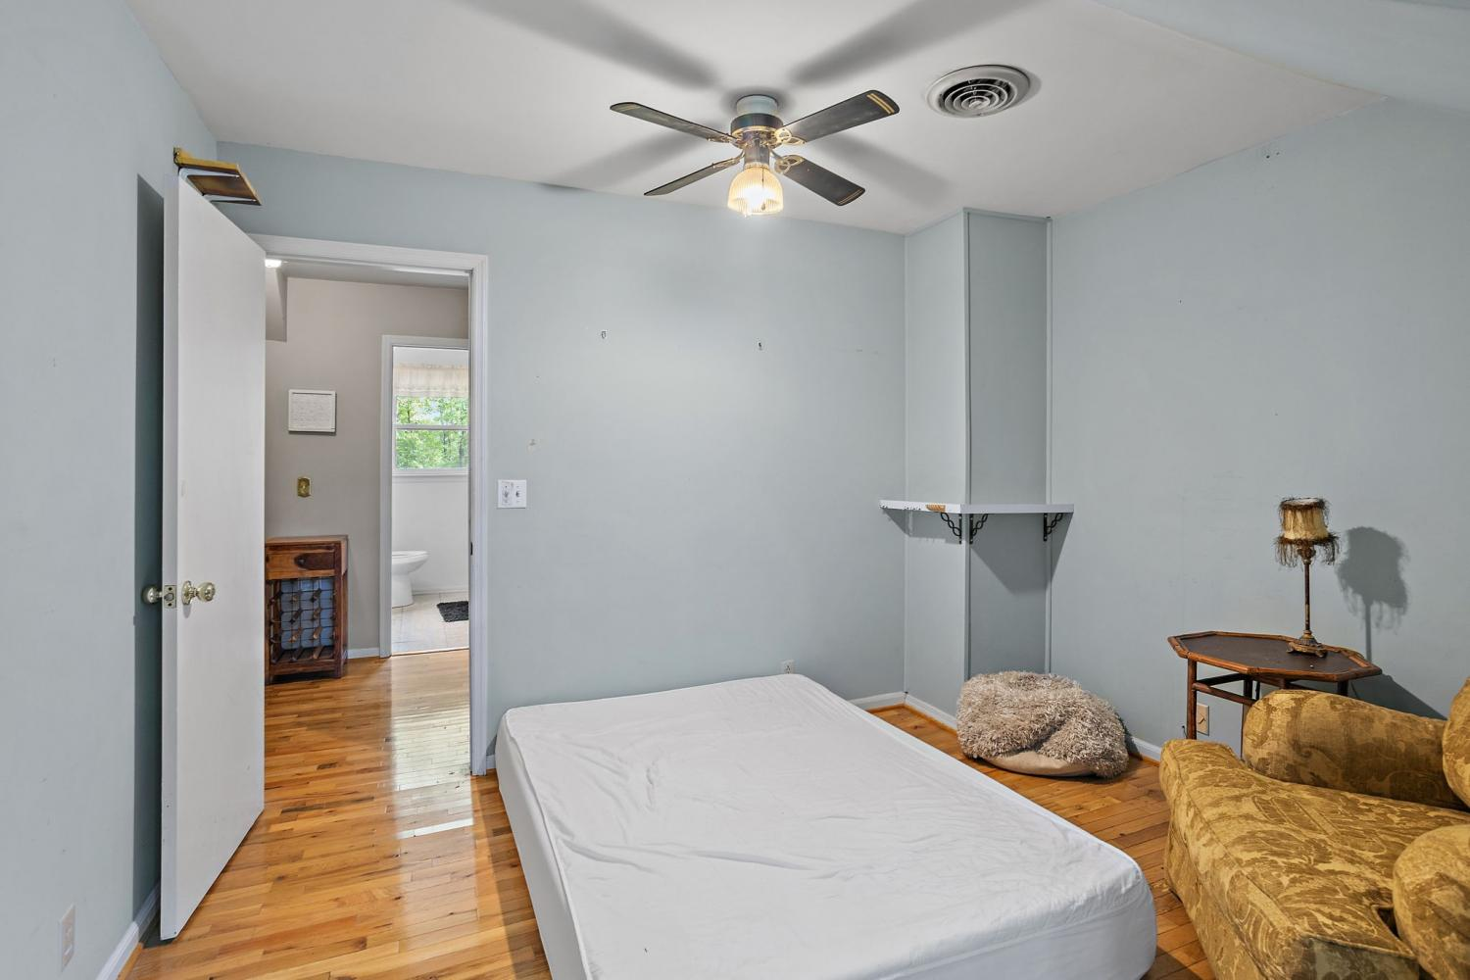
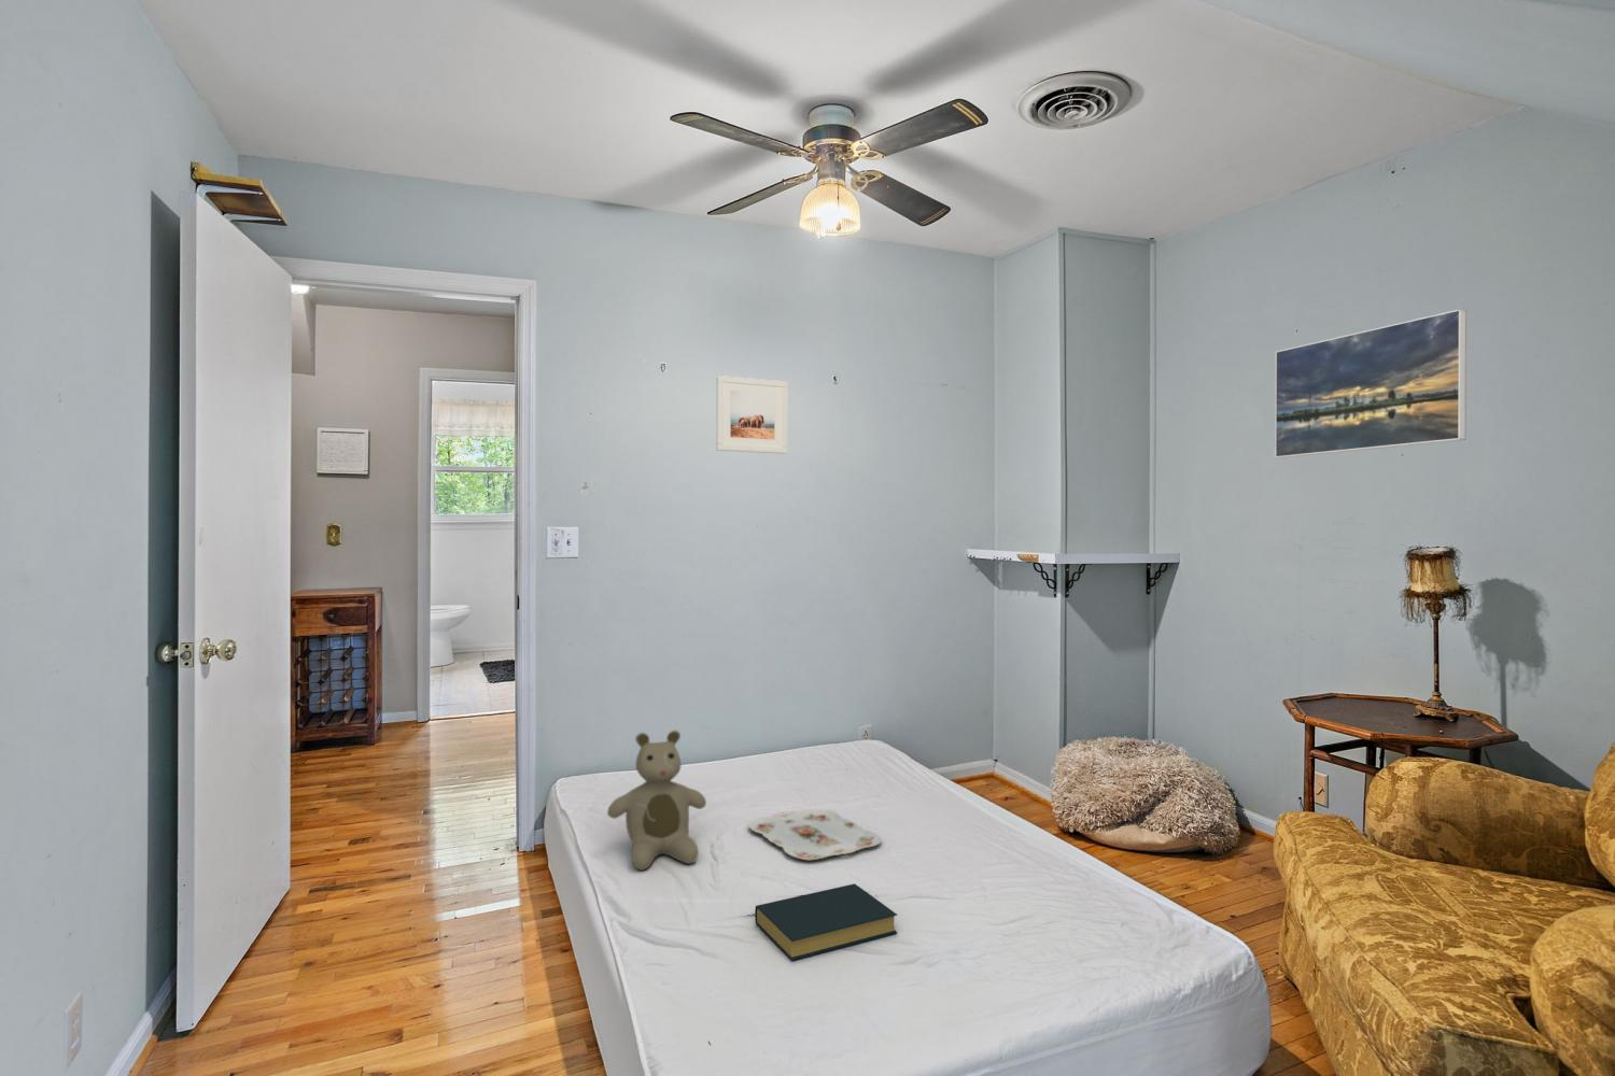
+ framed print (1361, 390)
+ teddy bear (660, 795)
+ serving tray (812, 833)
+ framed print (751, 416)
+ hardback book (824, 917)
